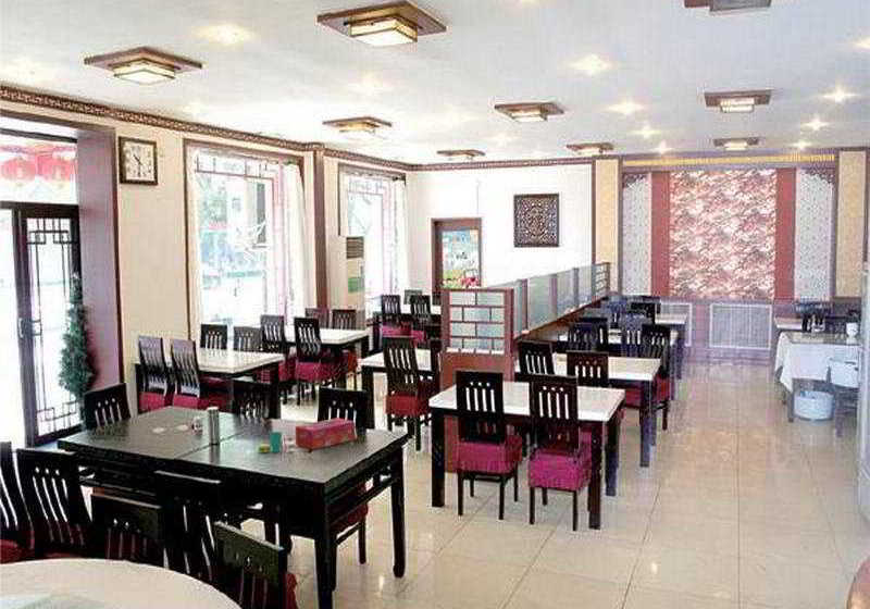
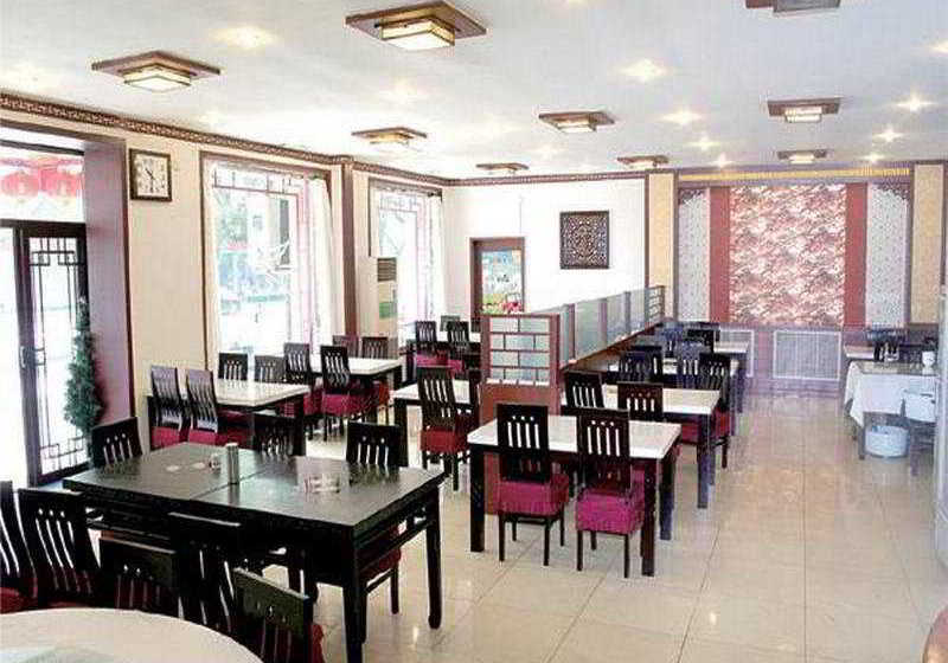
- tissue box (325, 433)
- cup (271, 442)
